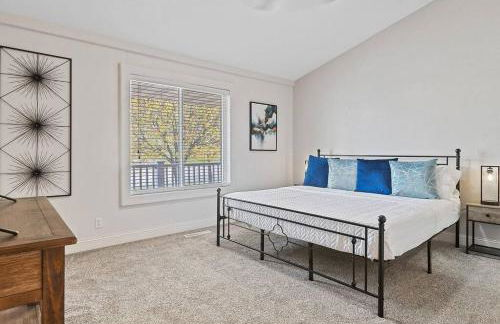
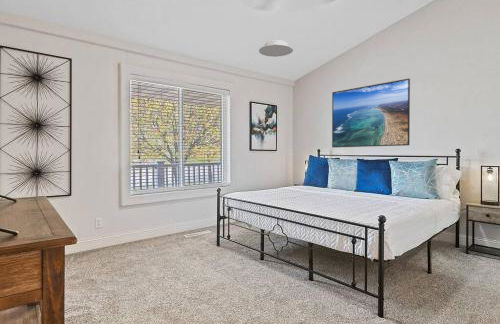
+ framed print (367, 116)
+ ceiling light fixture (275, 47)
